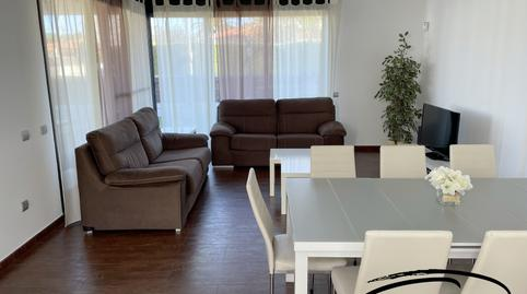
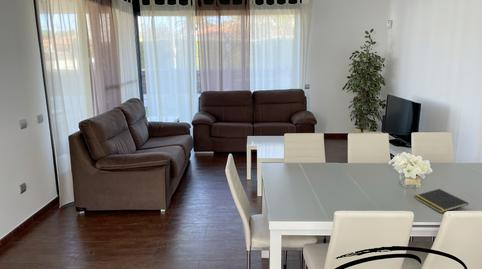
+ notepad (439, 200)
